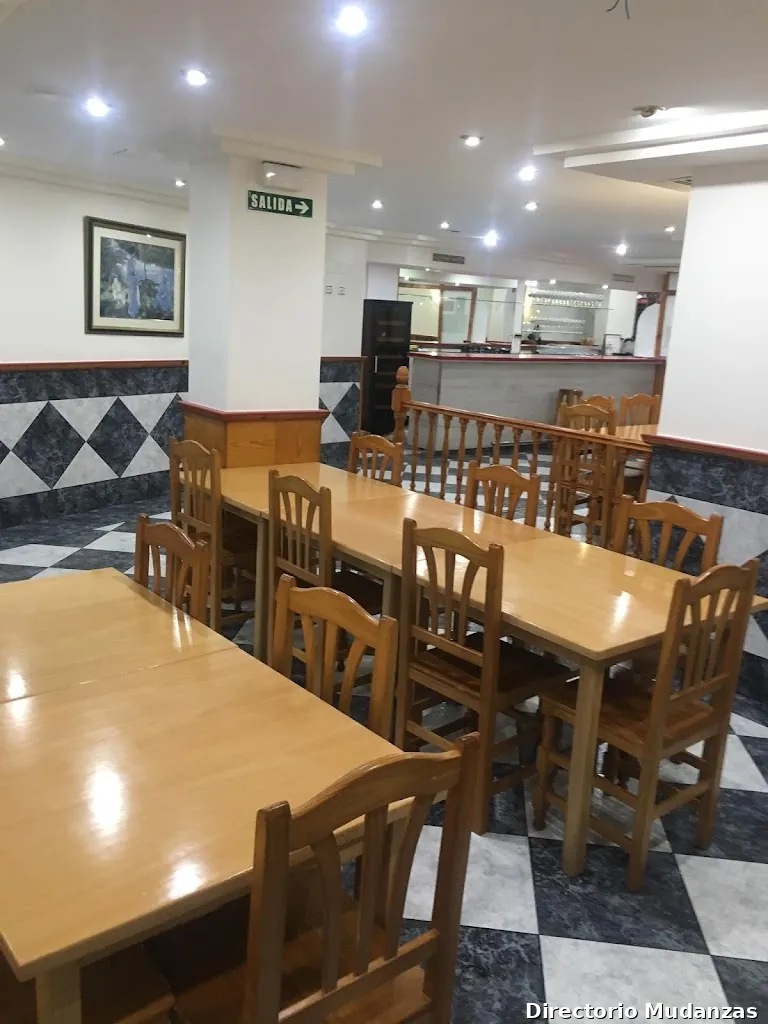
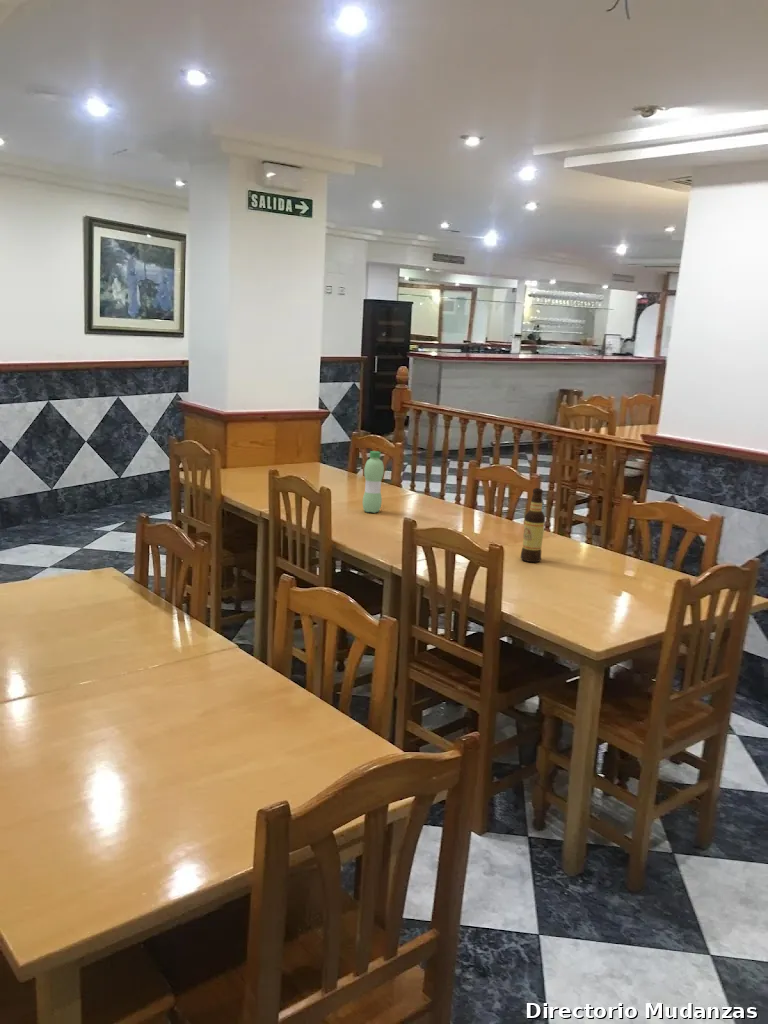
+ bottle (534, 524)
+ water bottle (373, 481)
